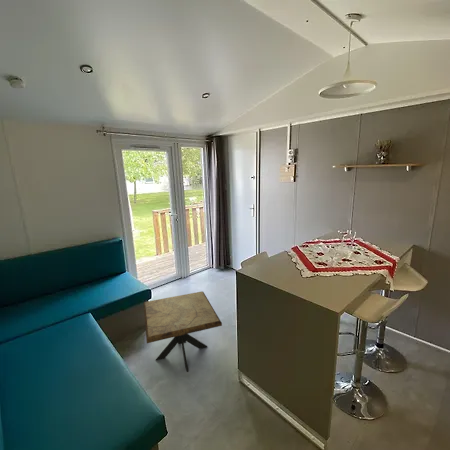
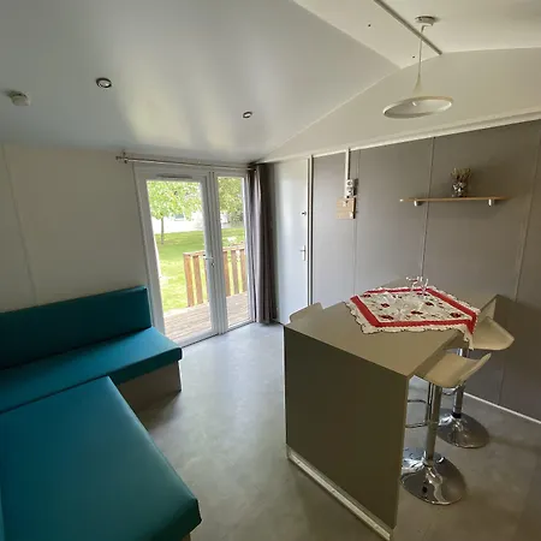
- side table (180, 332)
